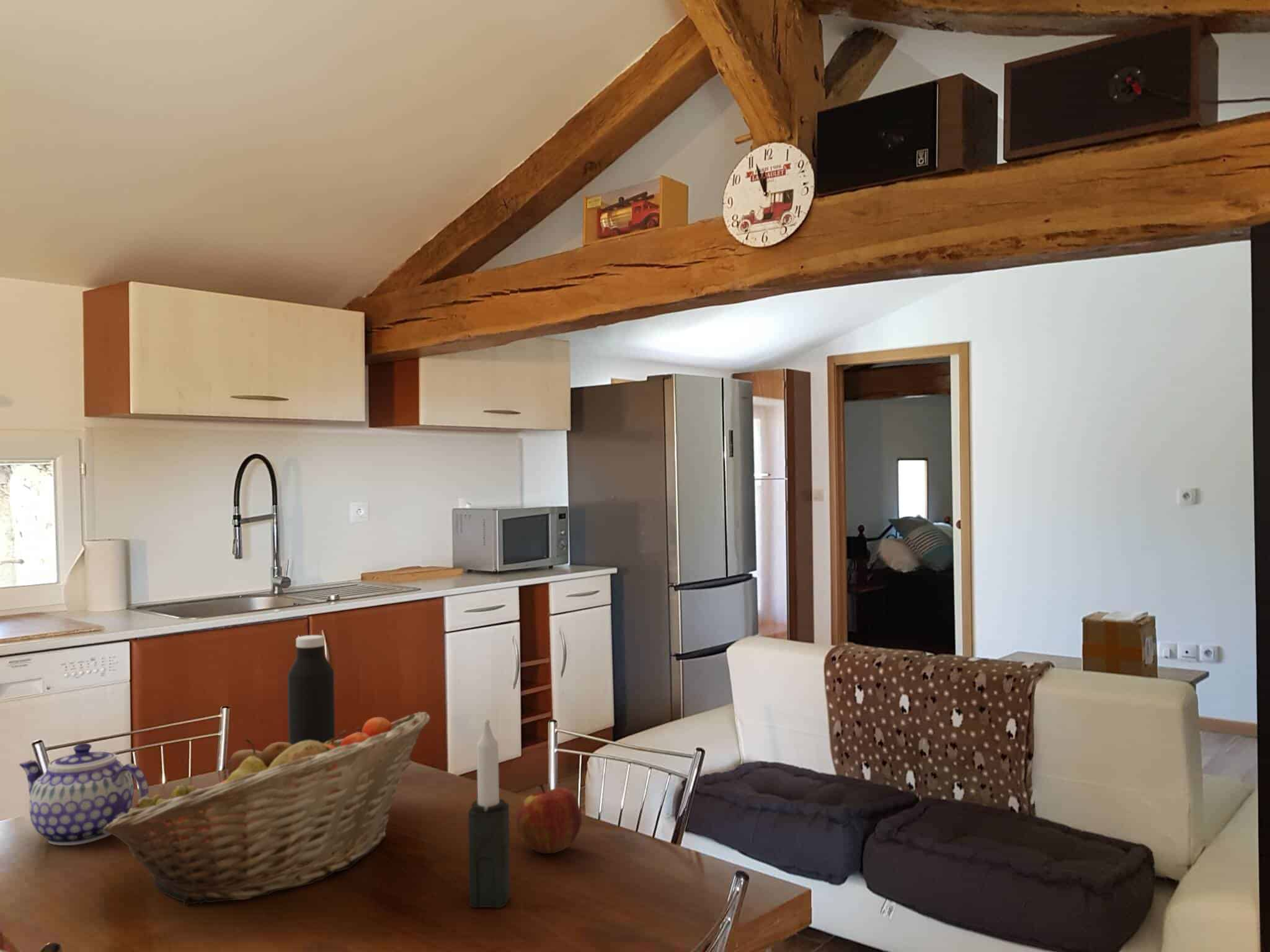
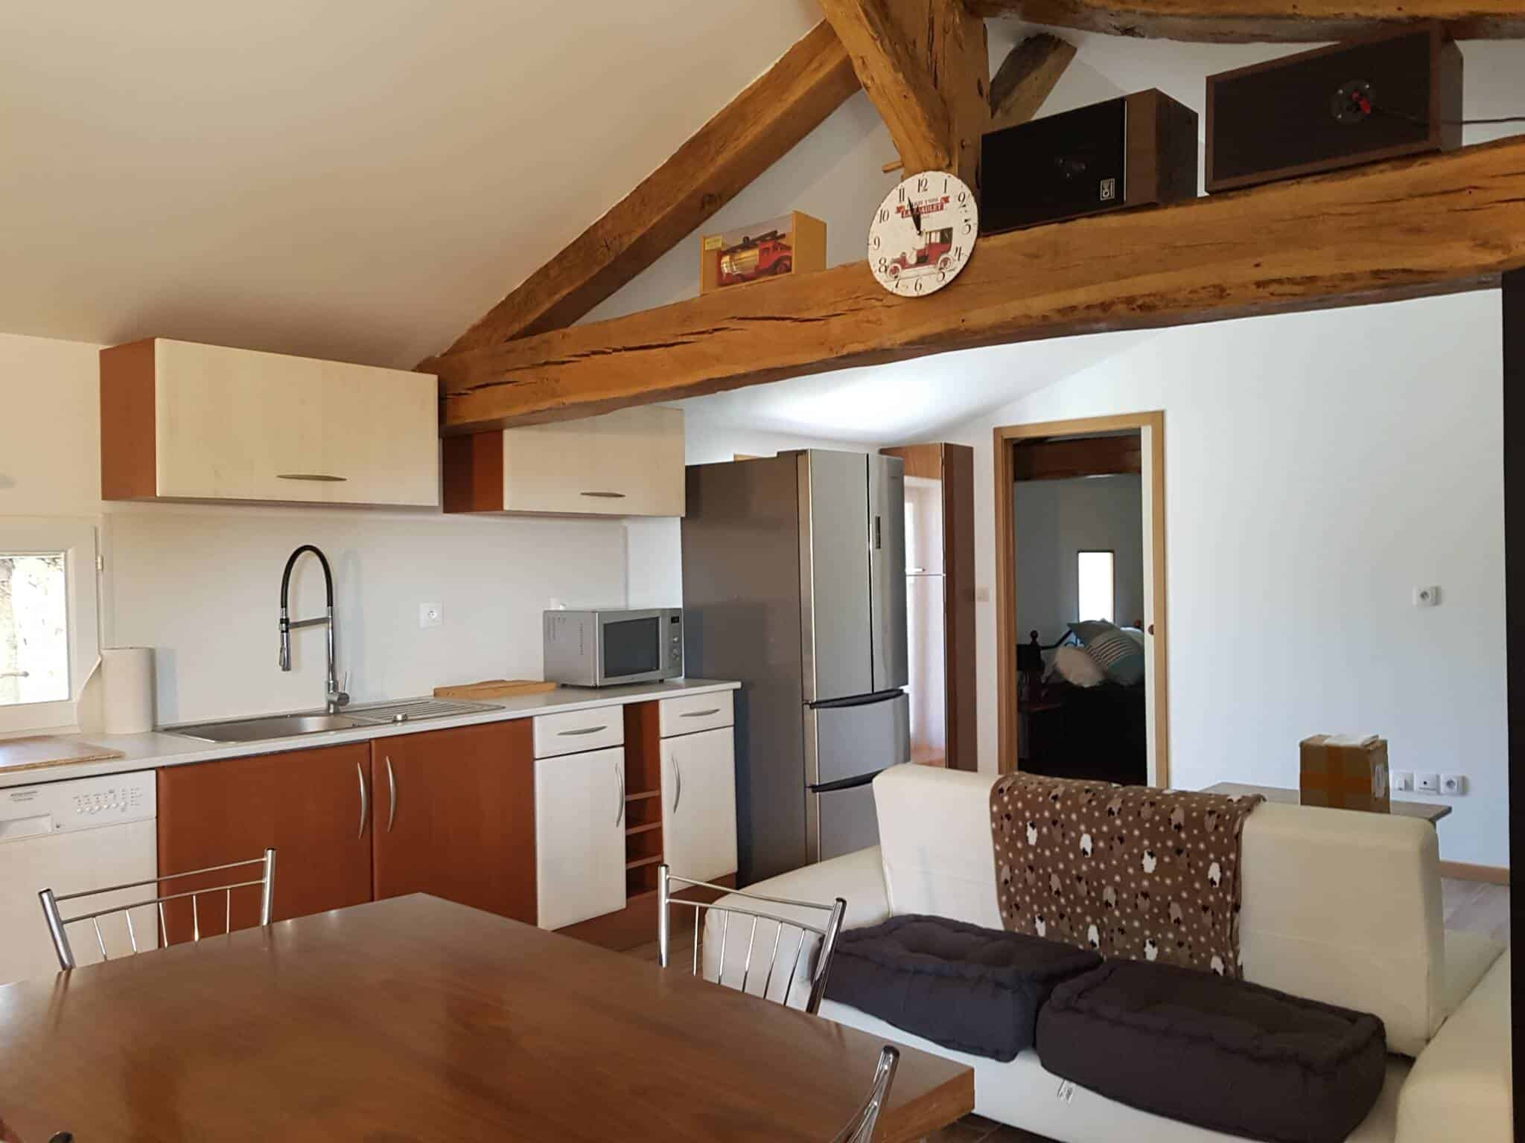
- teapot (82, 788)
- water bottle (311, 709)
- apple (549, 818)
- fruit basket (283, 792)
- candle (488, 809)
